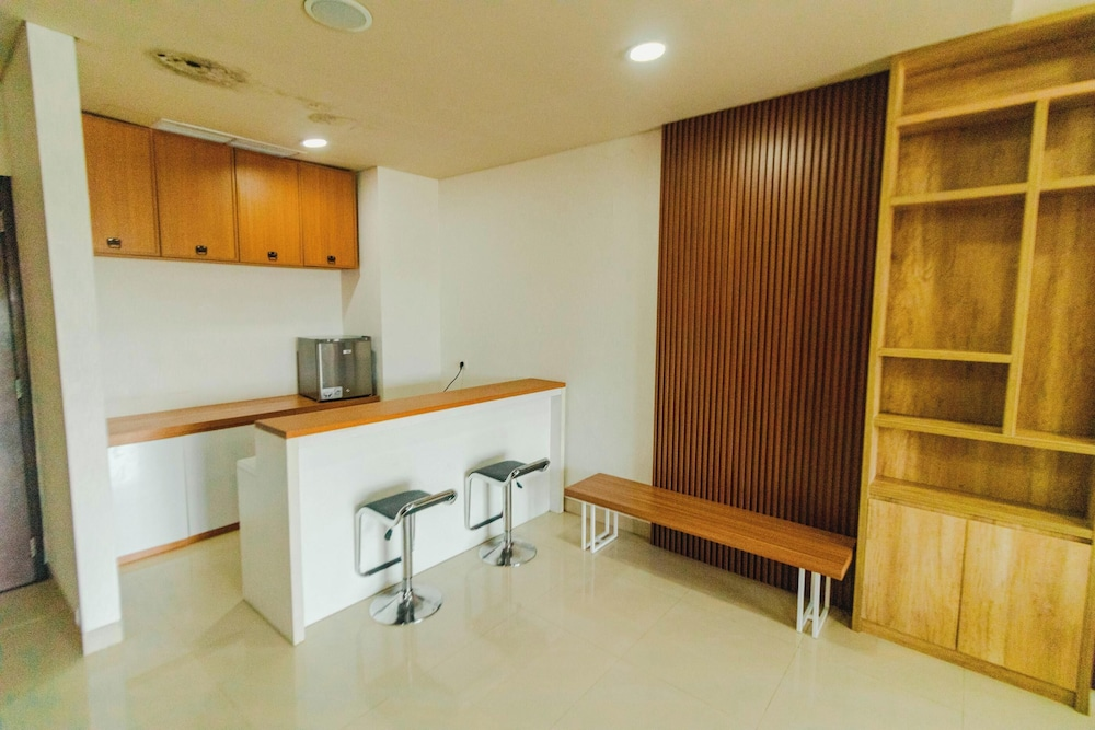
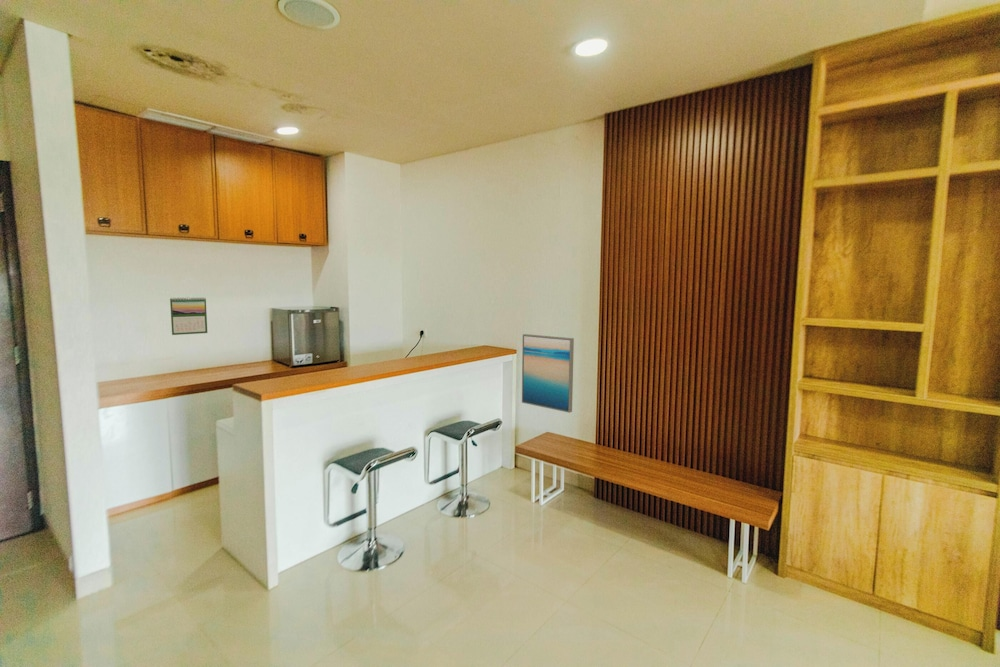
+ calendar (189, 315)
+ wall art (546, 371)
